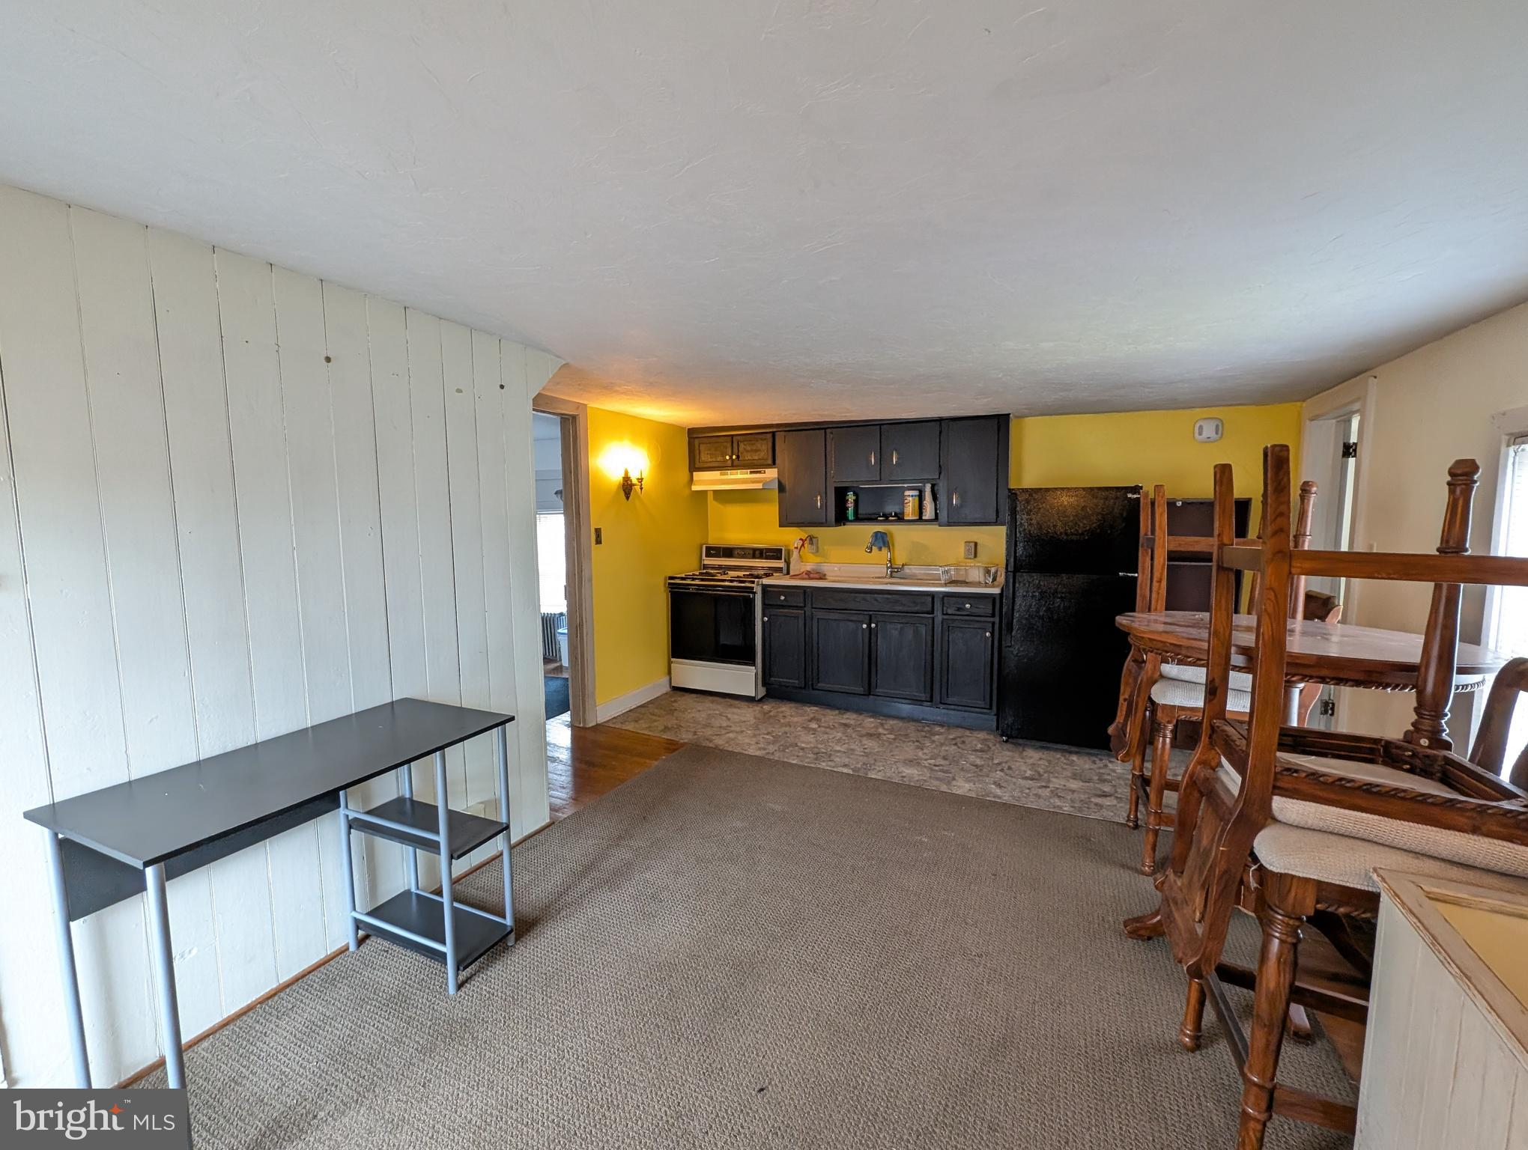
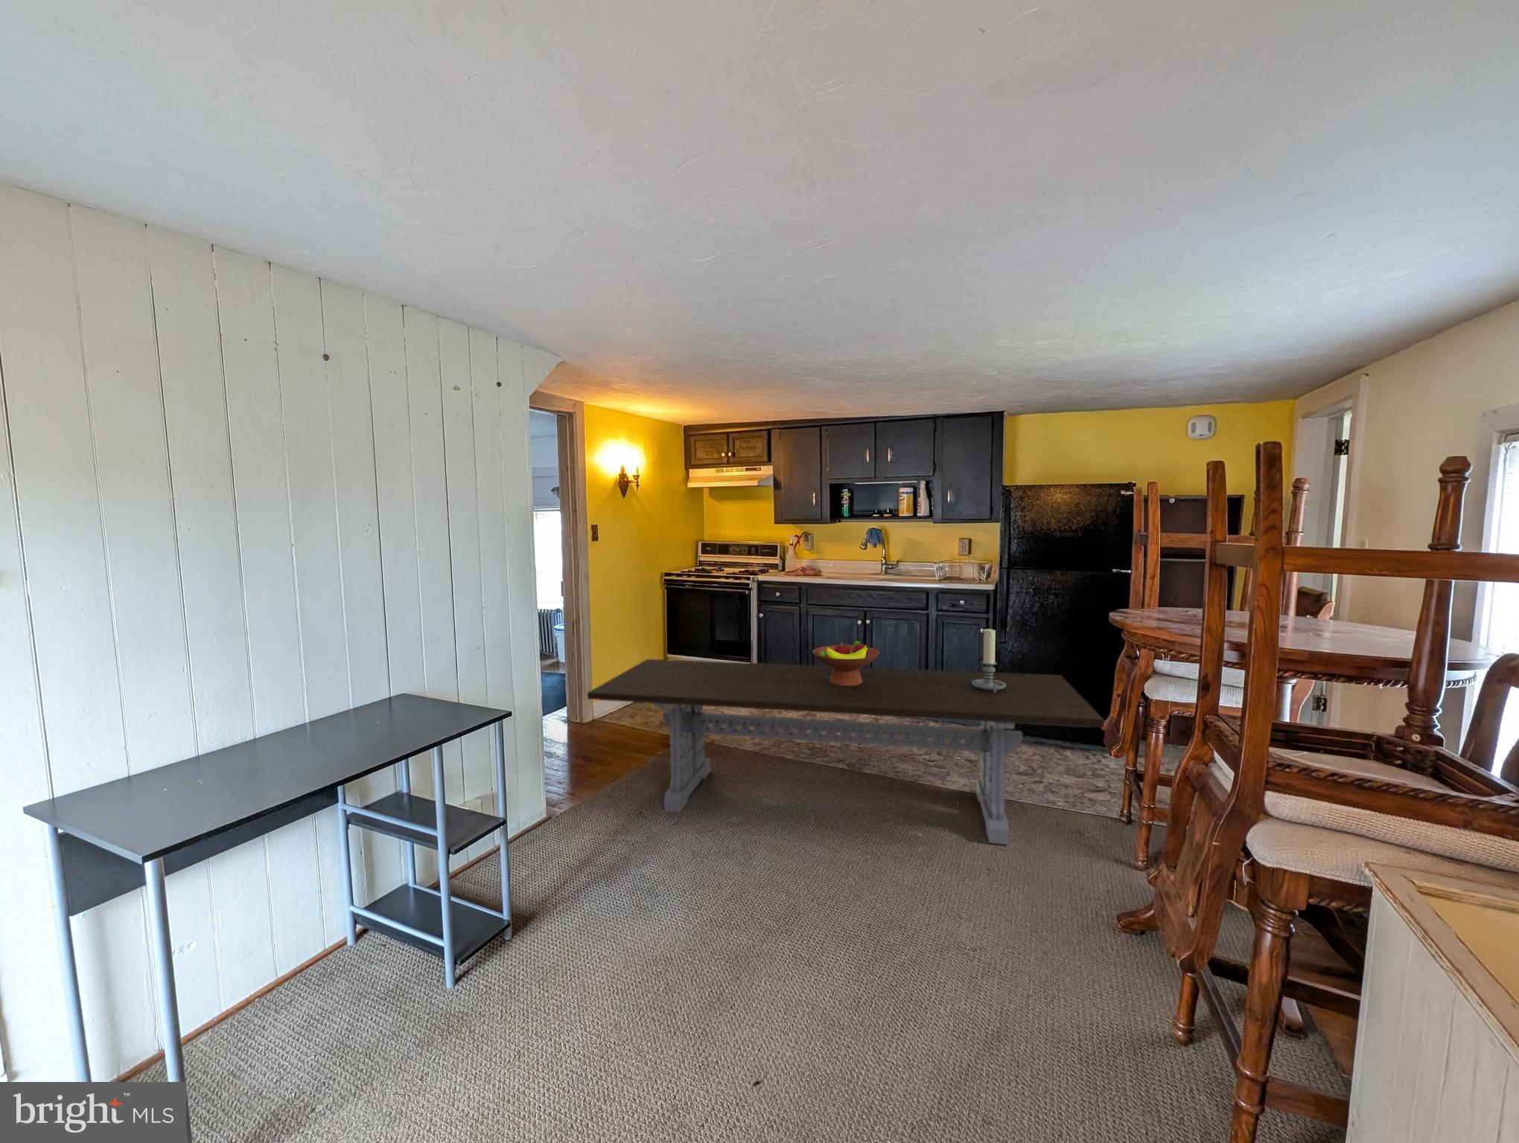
+ fruit bowl (845, 660)
+ dining table (832, 742)
+ candle holder (989, 659)
